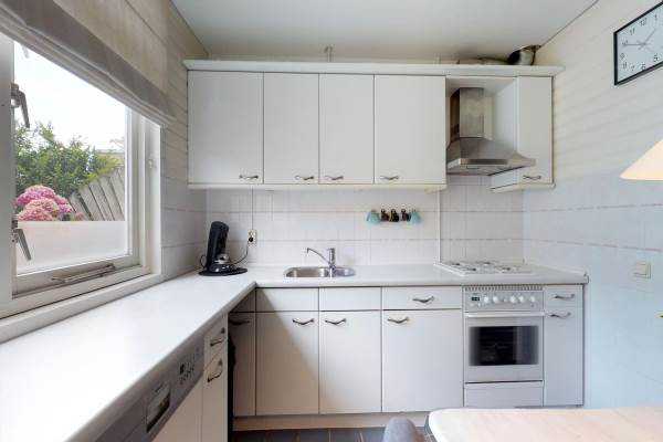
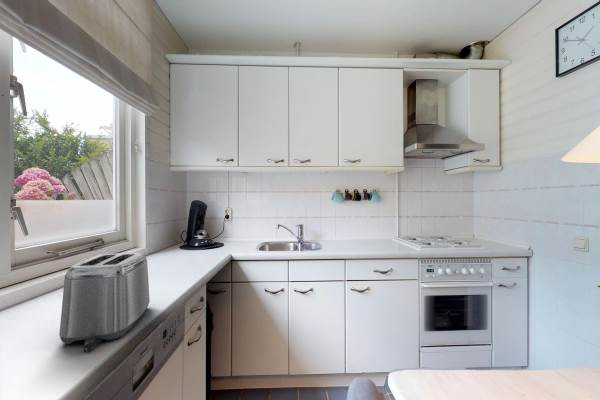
+ toaster (108, 292)
